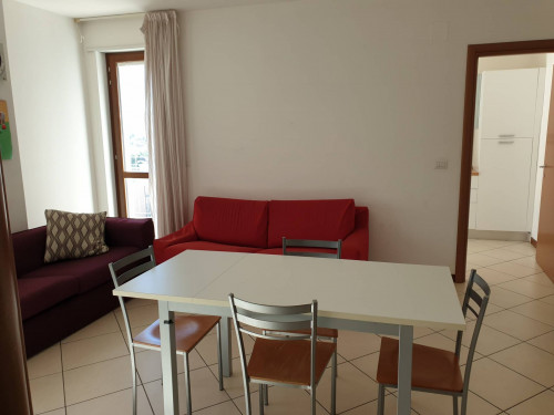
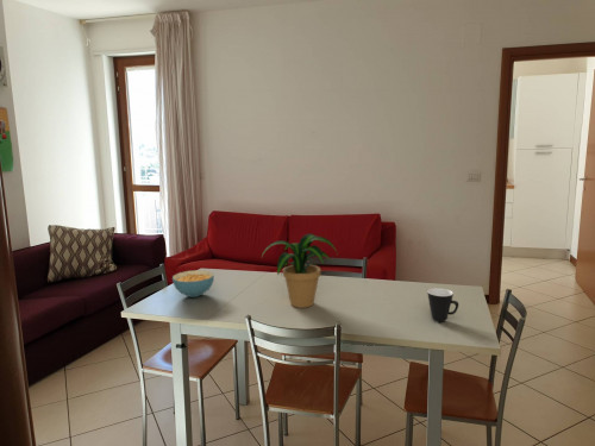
+ potted plant (302, 270)
+ cereal bowl (194, 285)
+ mug (443, 306)
